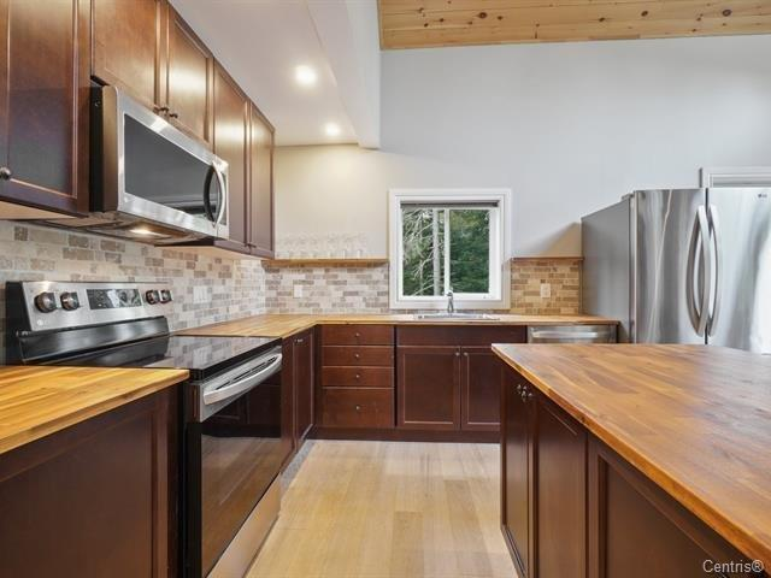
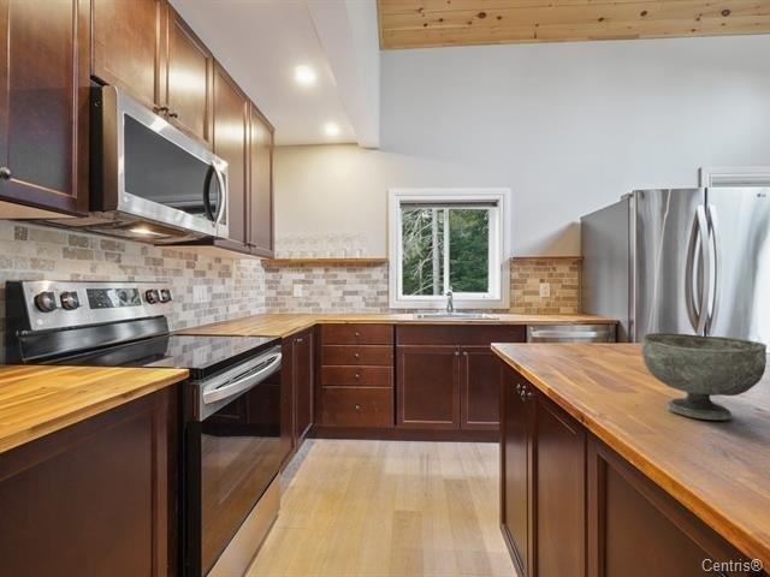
+ bowl (700, 375)
